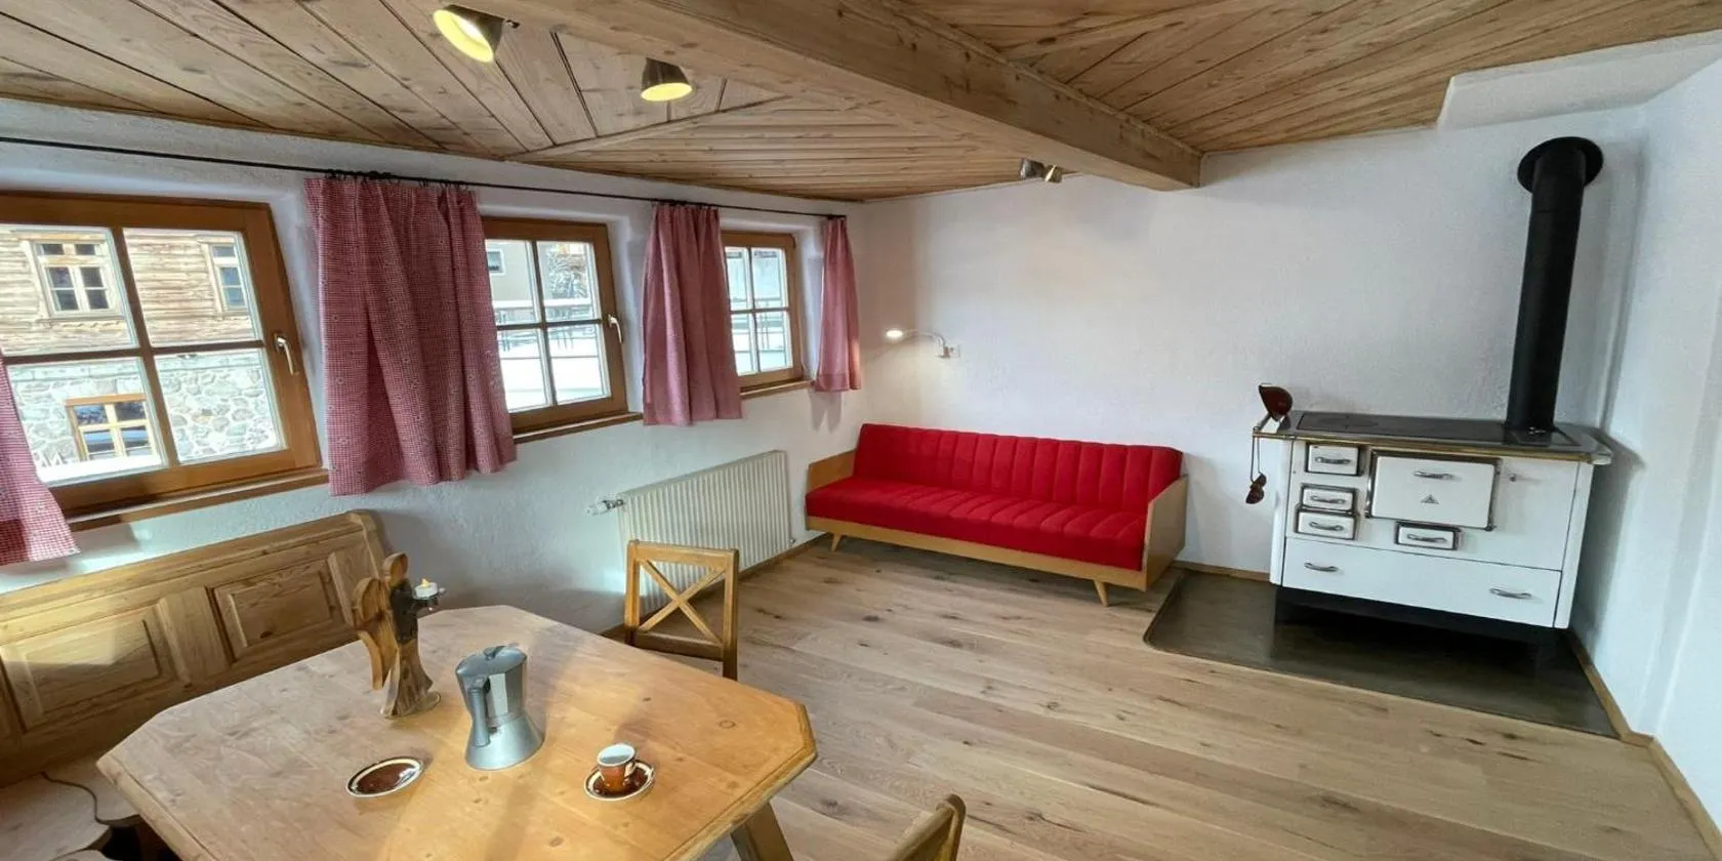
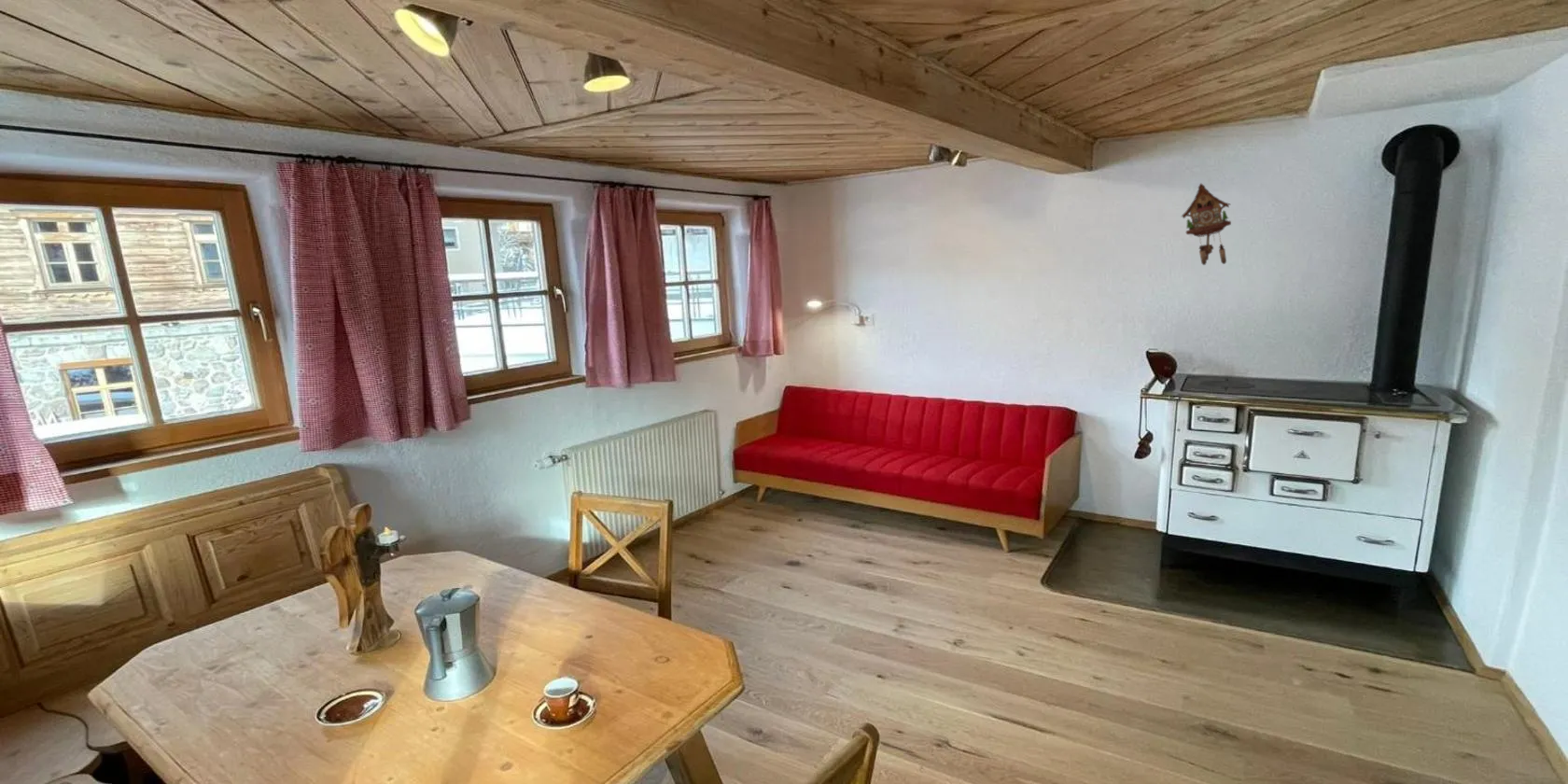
+ cuckoo clock (1205, 224)
